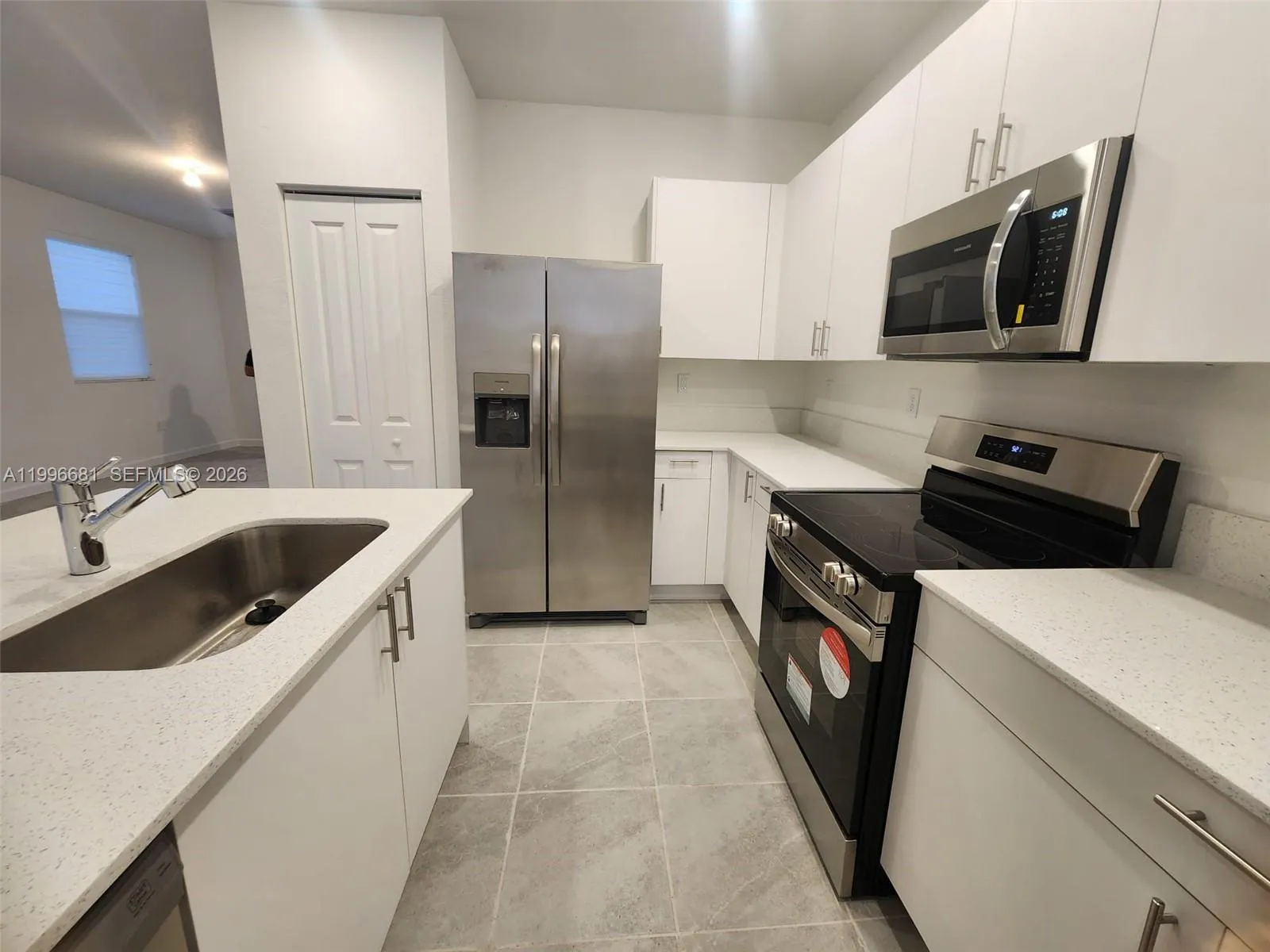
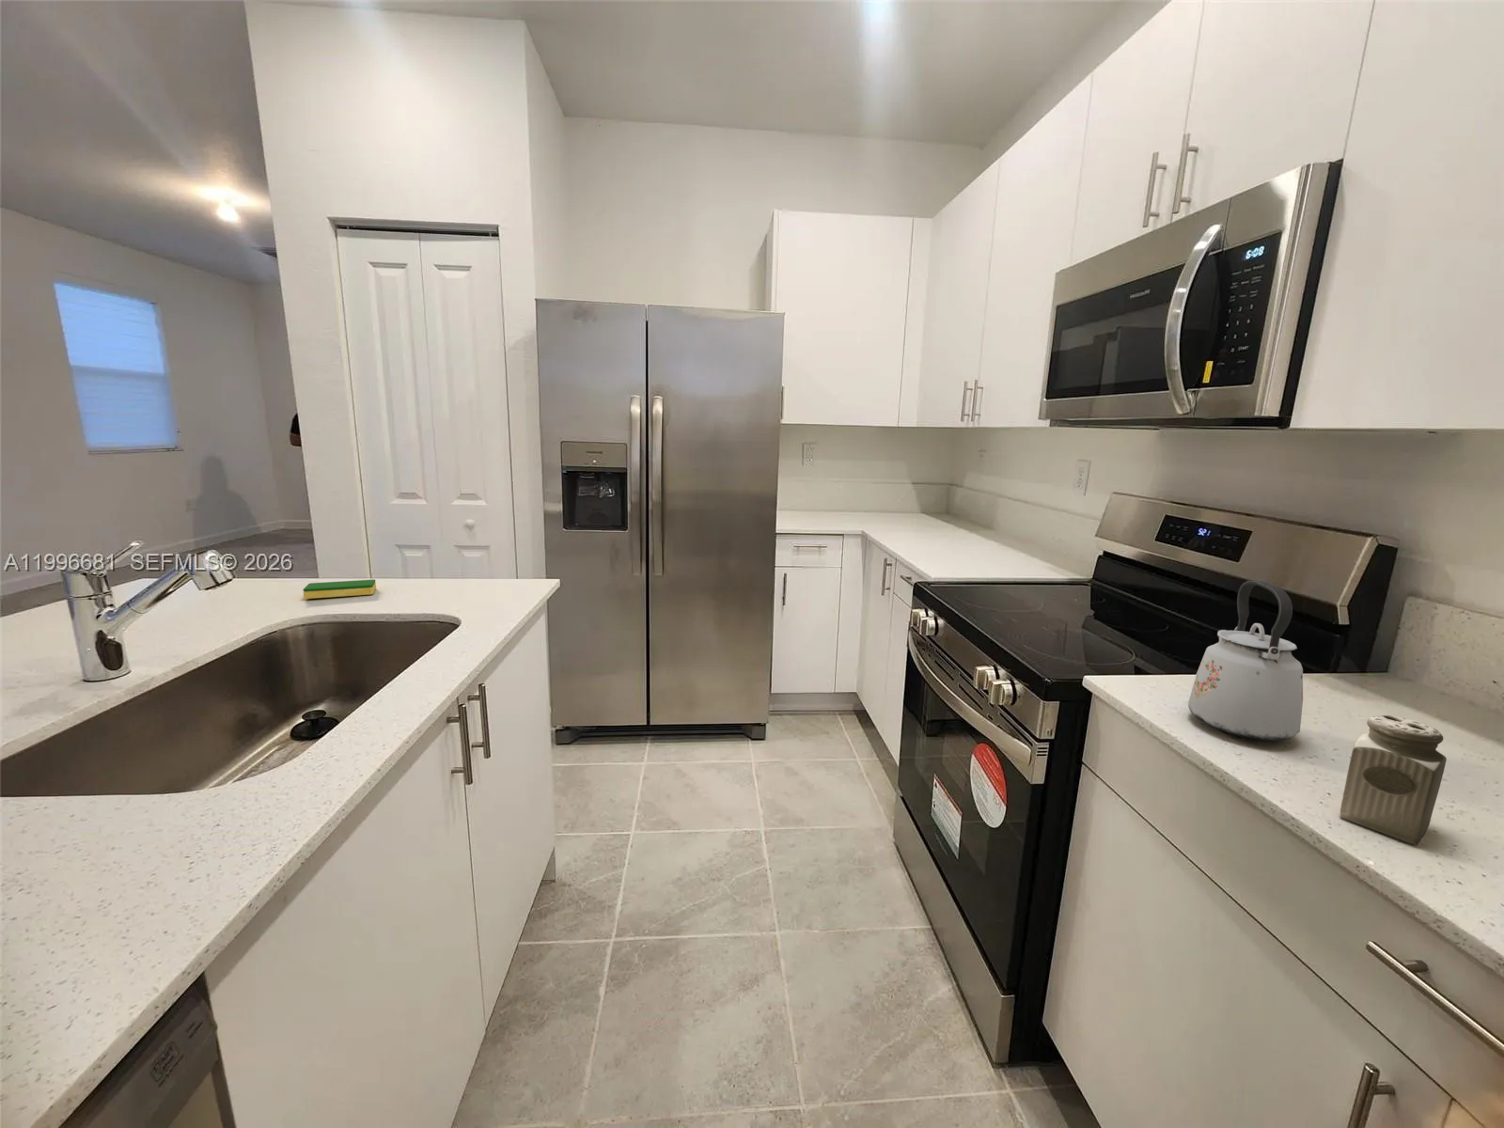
+ dish sponge (340, 589)
+ salt shaker (1393, 771)
+ kettle (1245, 652)
